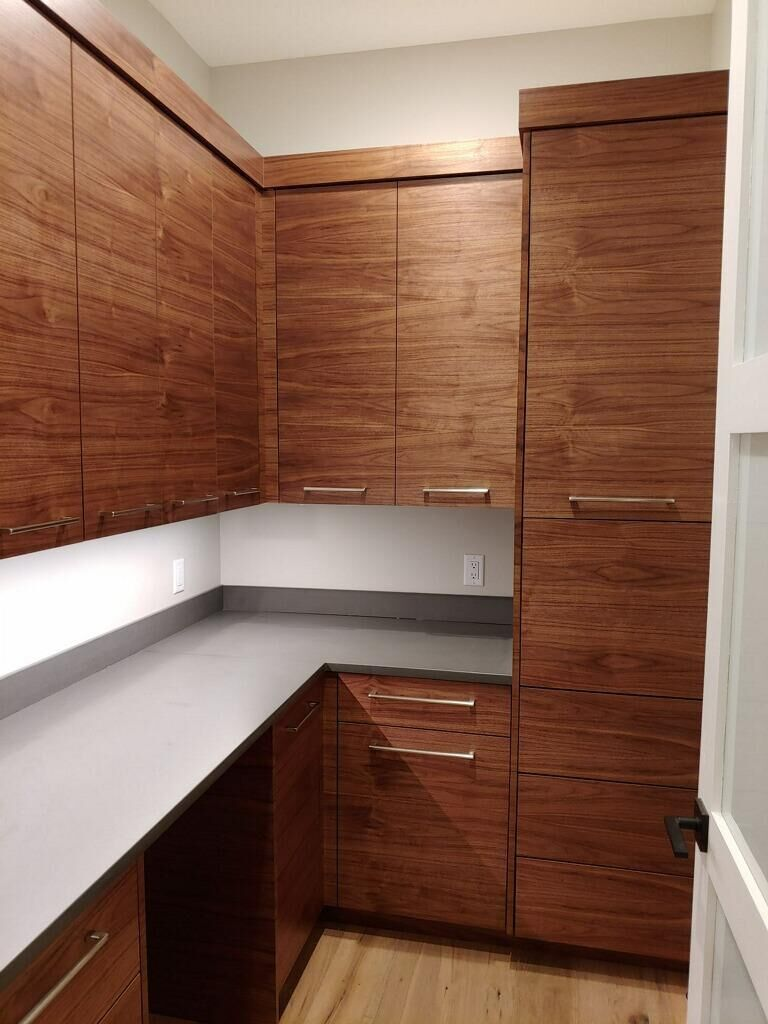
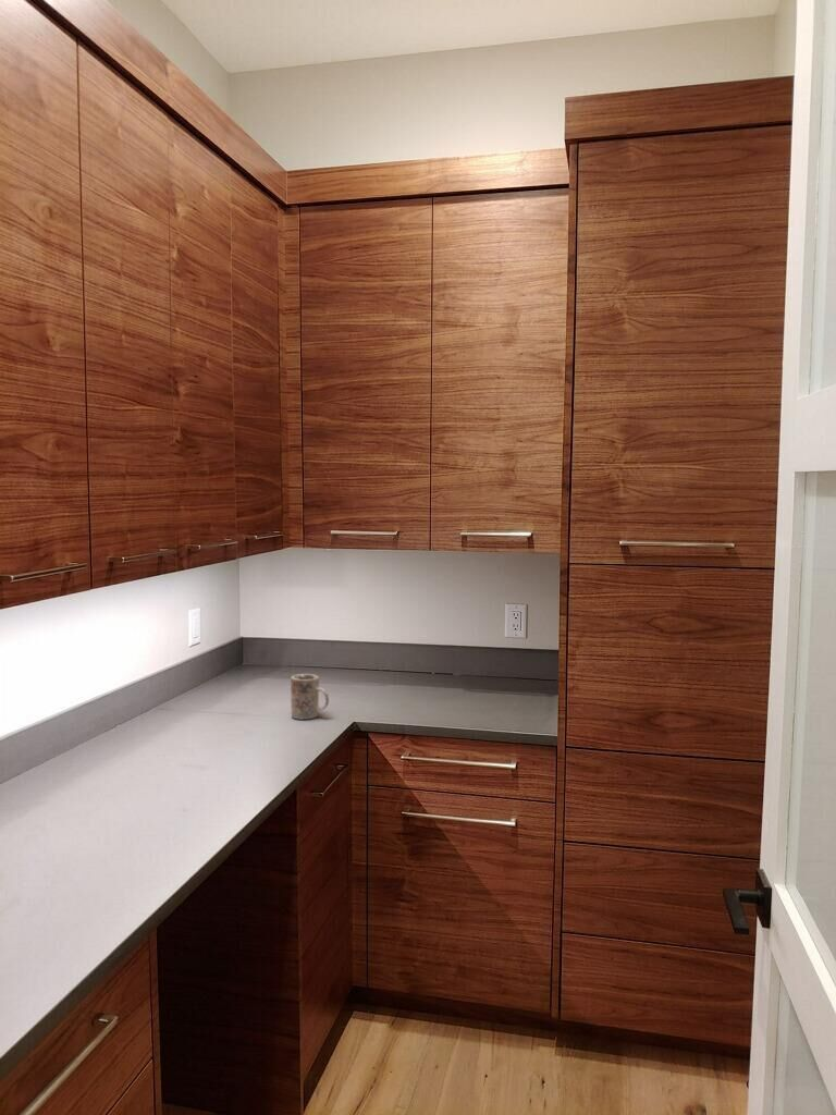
+ mug (308, 696)
